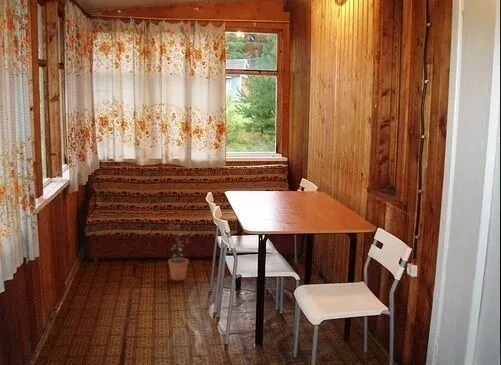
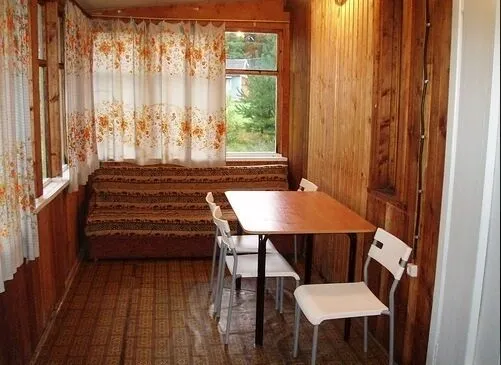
- potted plant (179, 250)
